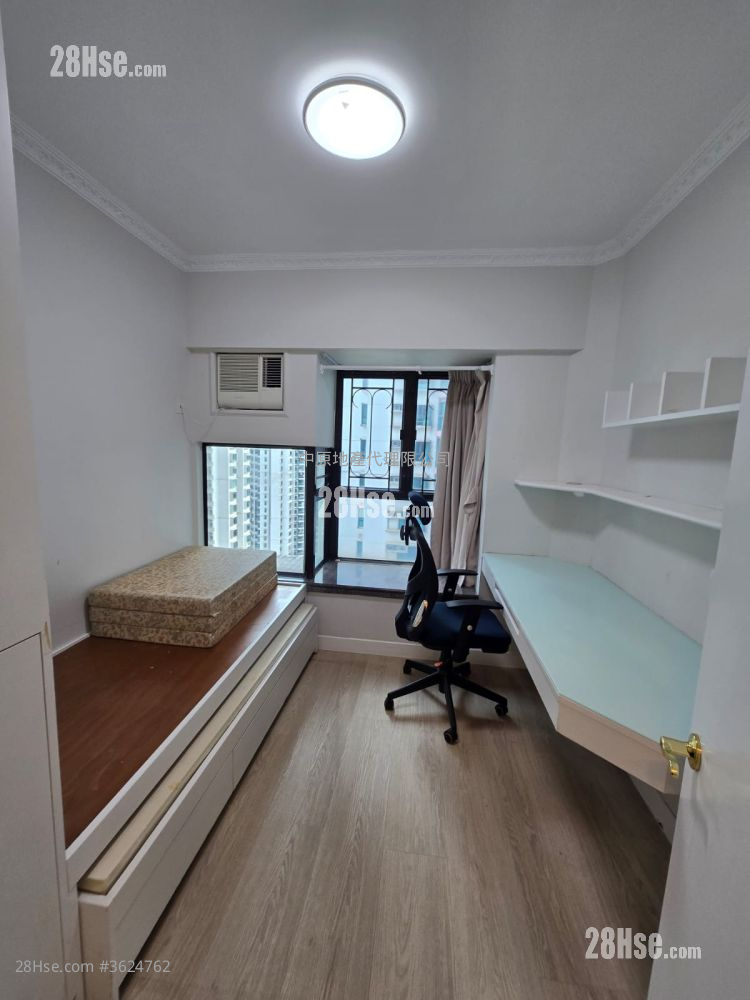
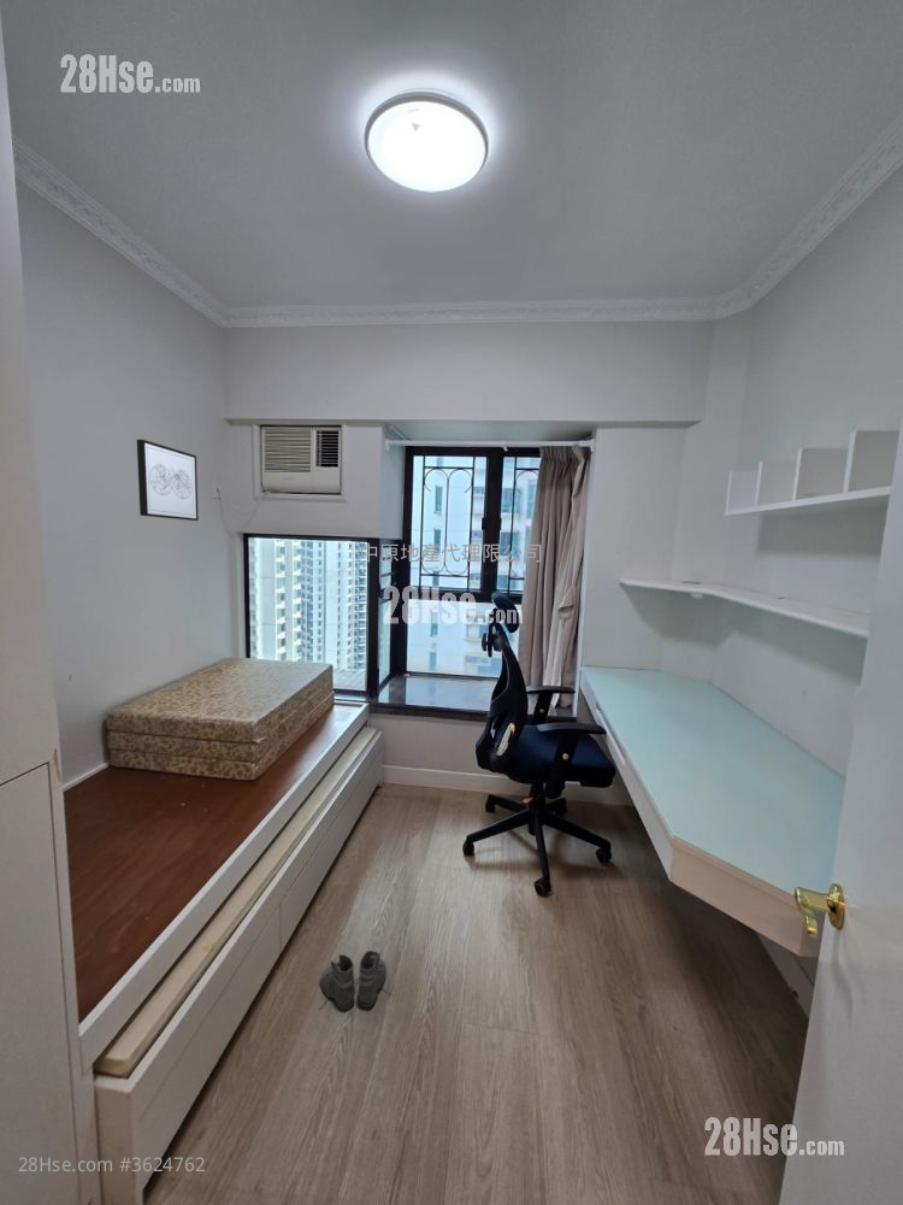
+ wall art (170, 483)
+ boots (359, 970)
